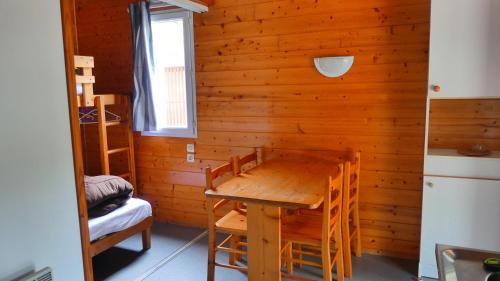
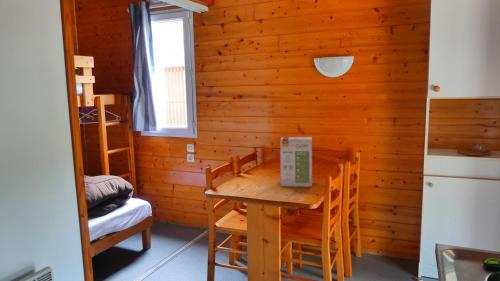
+ food box (296, 161)
